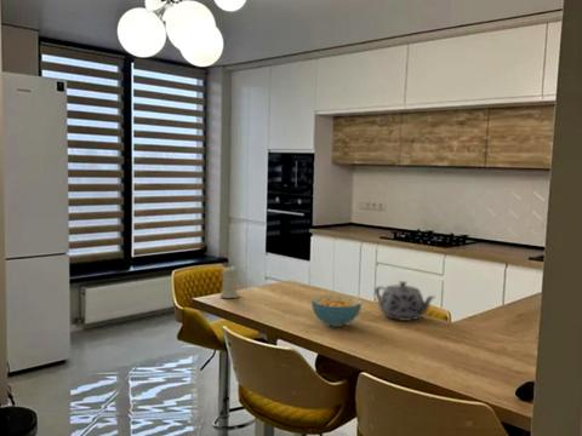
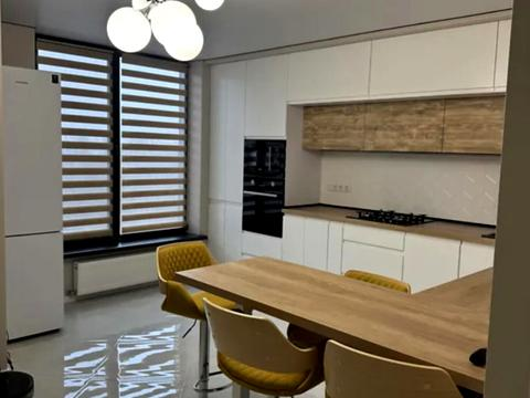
- teapot (404, 299)
- candle (229, 280)
- cereal bowl (335, 311)
